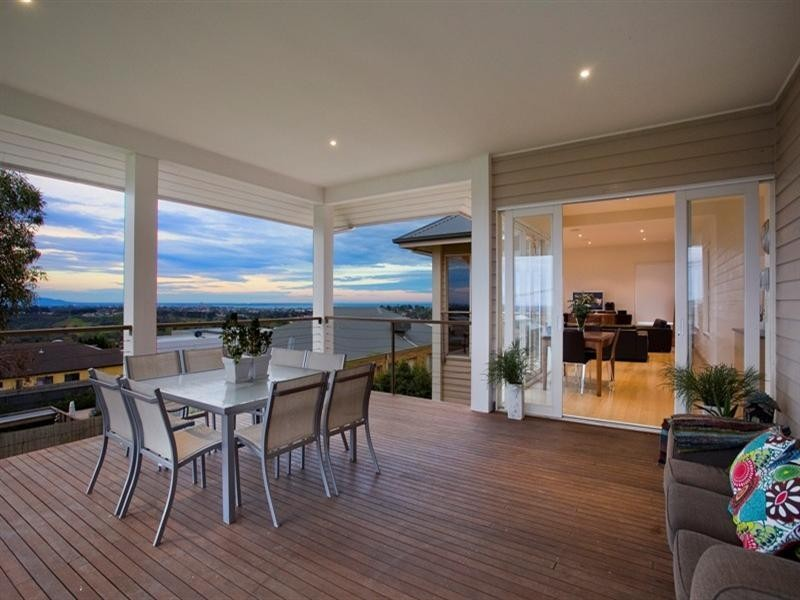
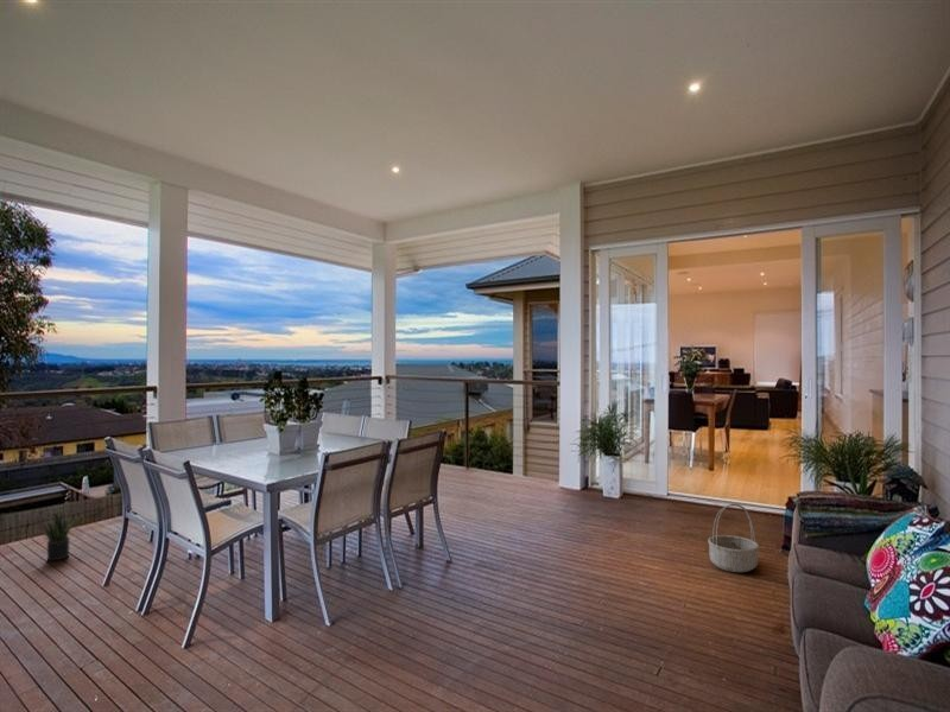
+ potted plant (61, 534)
+ basket (733, 535)
